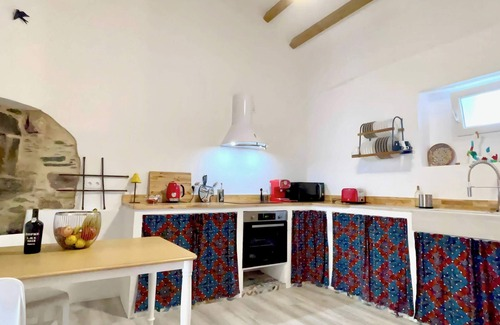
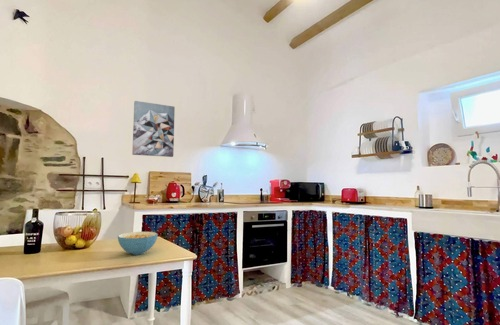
+ wall art (154, 129)
+ cereal bowl (137, 243)
